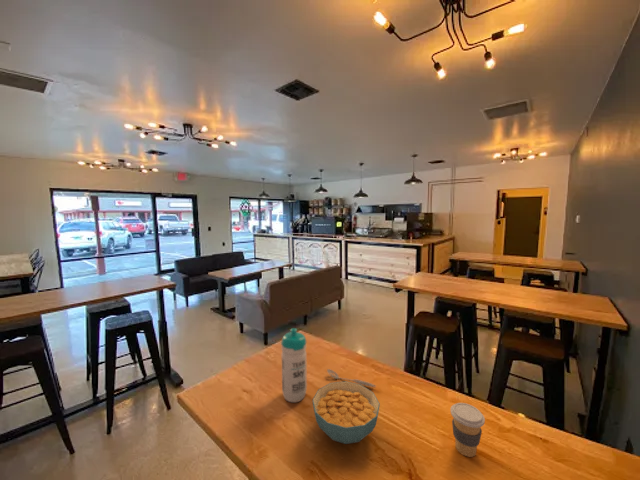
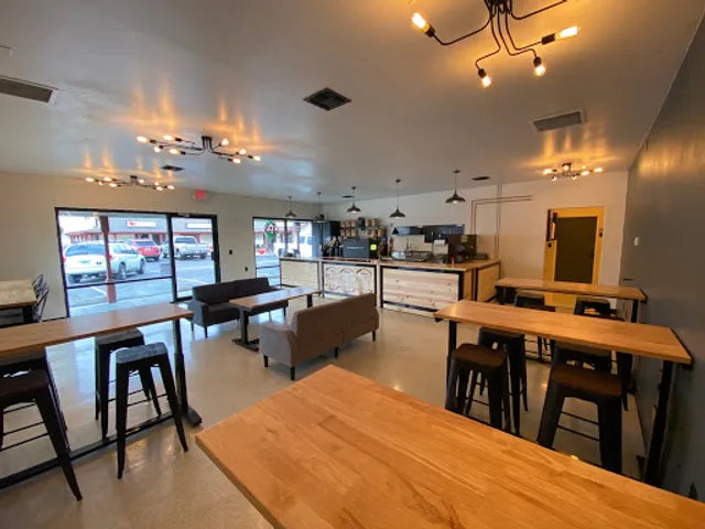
- cereal bowl (345, 417)
- spoon (349, 379)
- coffee cup (466, 430)
- water bottle (294, 362)
